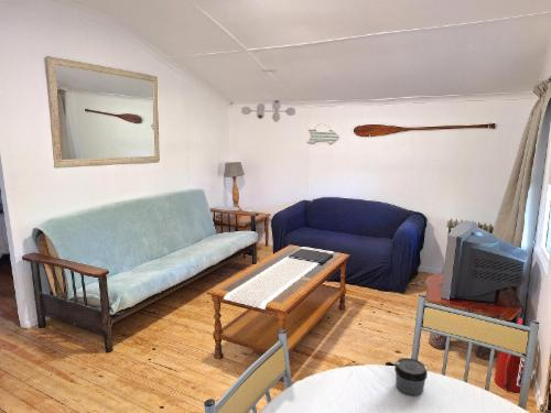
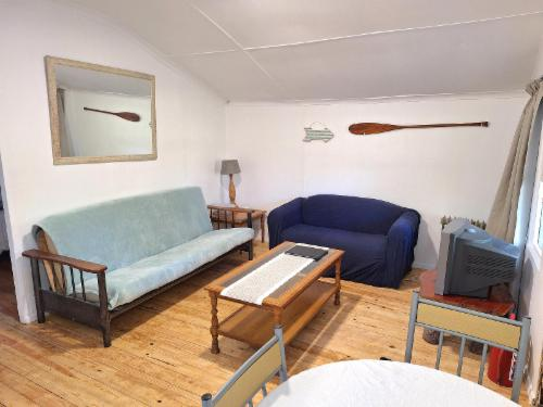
- ceiling light fixture (272, 101)
- jar (410, 377)
